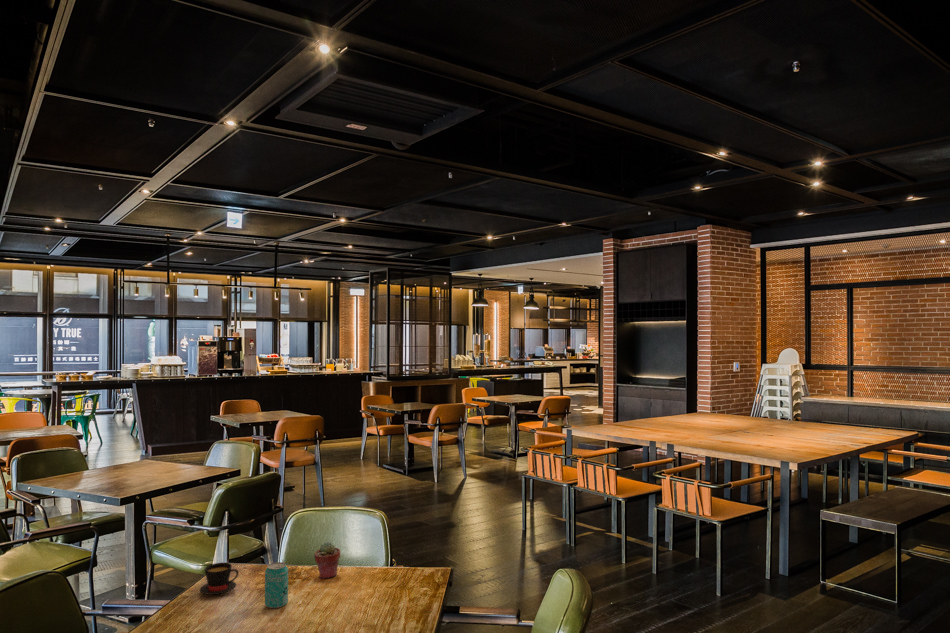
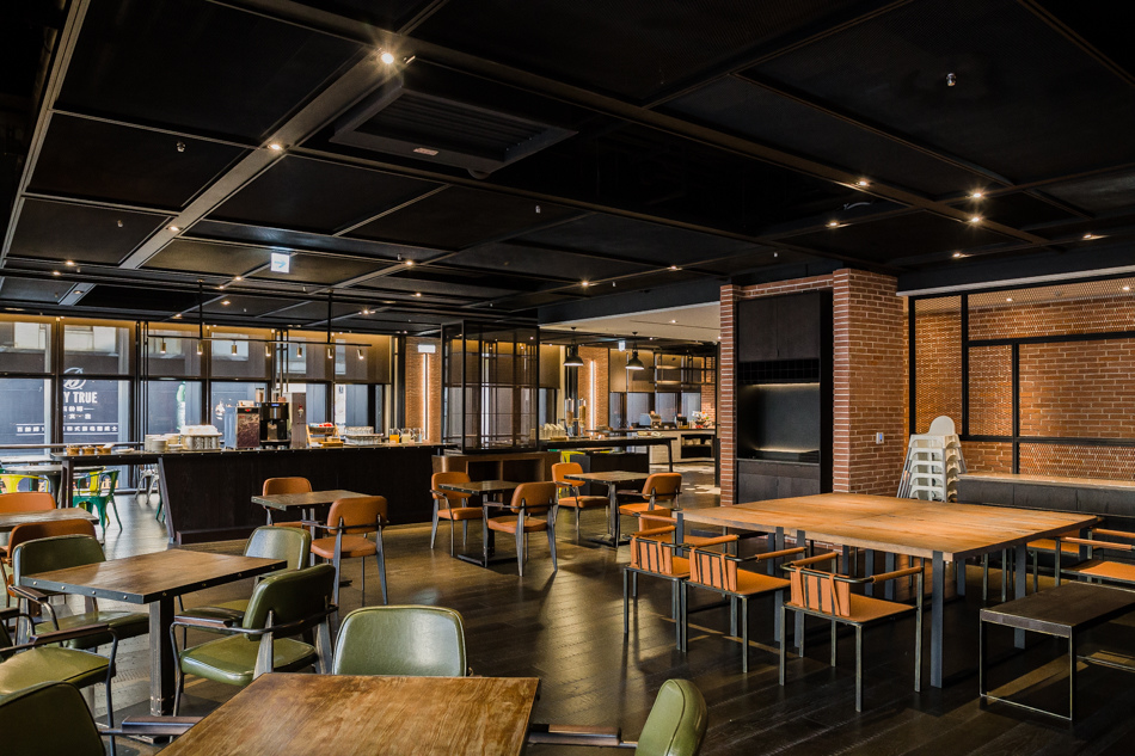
- teacup (219, 579)
- potted succulent (327, 558)
- beverage can (276, 584)
